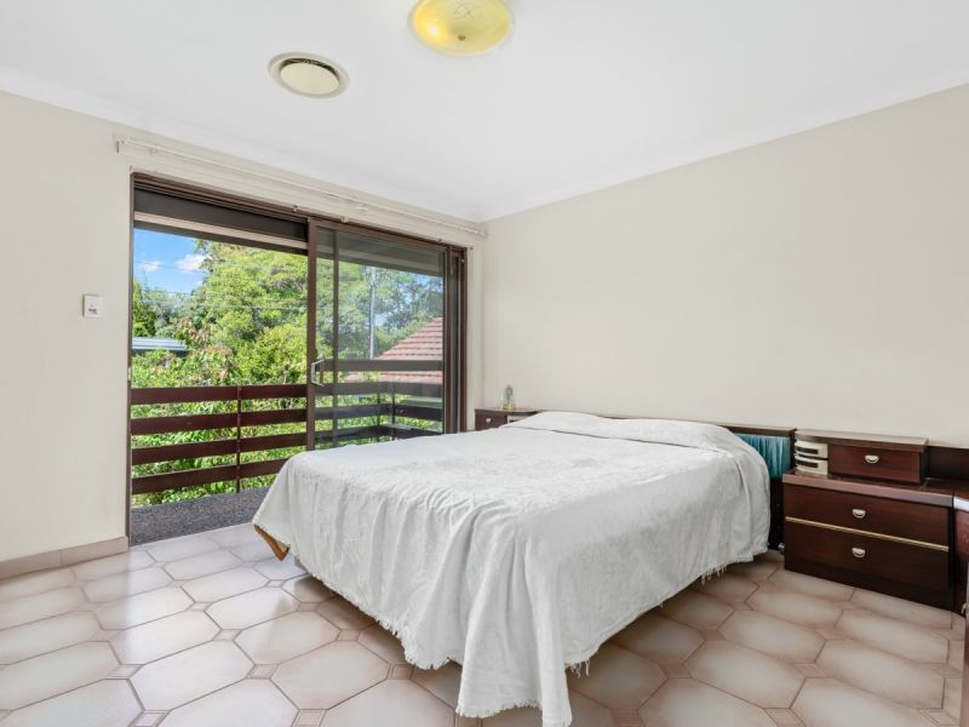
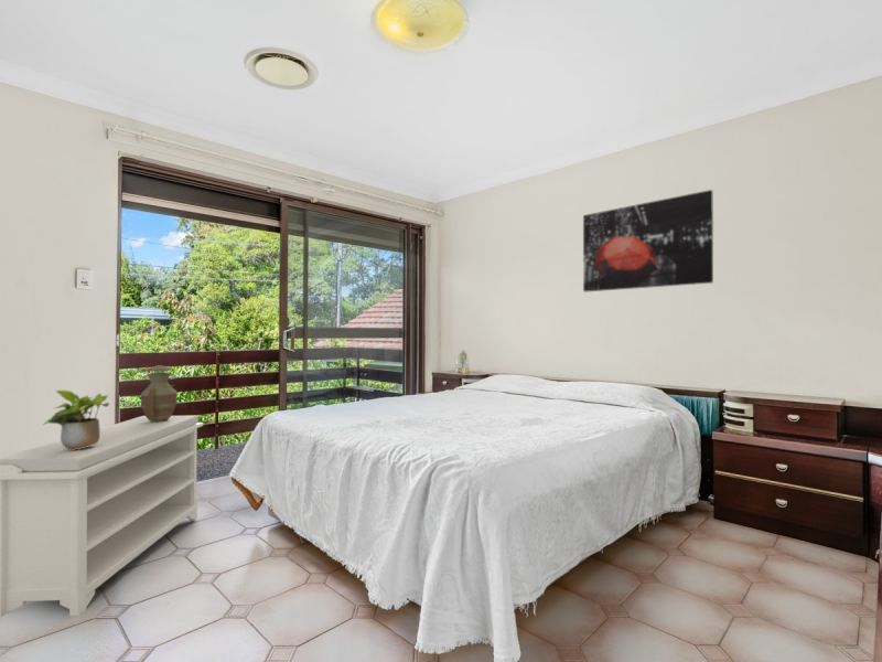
+ wall art (642, 245)
+ bench (116, 494)
+ vase (159, 392)
+ potted plant (76, 416)
